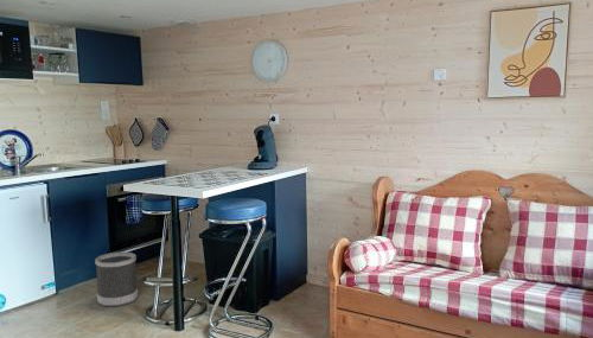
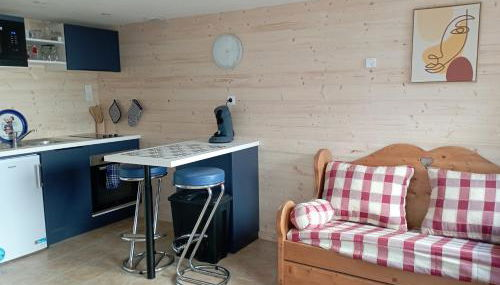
- wastebasket (116, 278)
